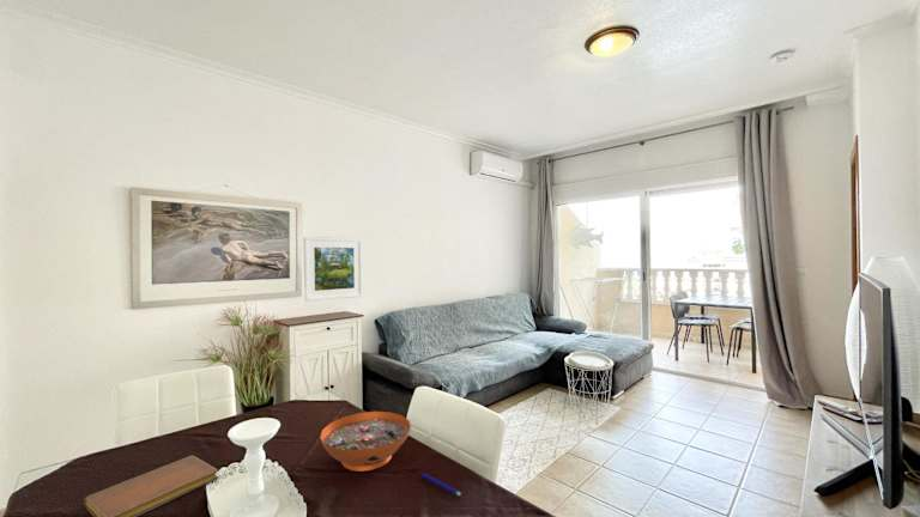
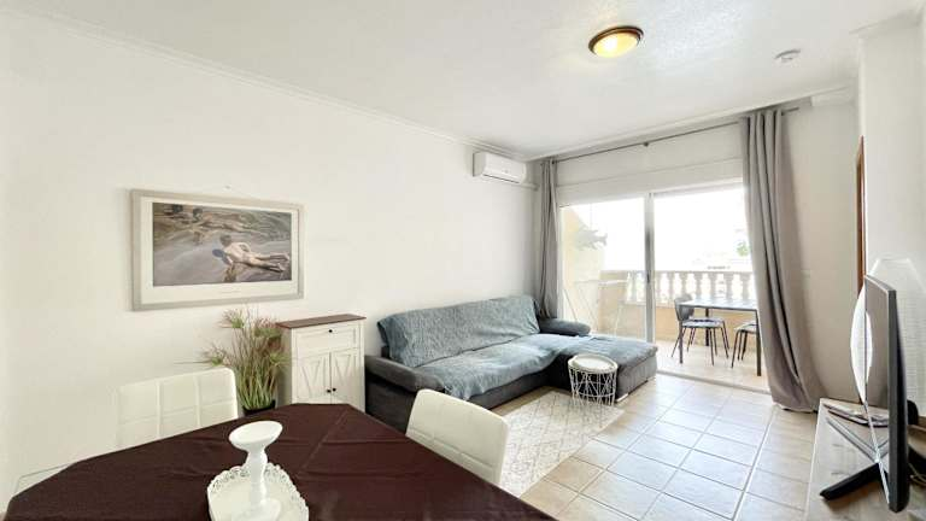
- decorative bowl (367, 443)
- pen (441, 483)
- notebook (155, 486)
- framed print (334, 268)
